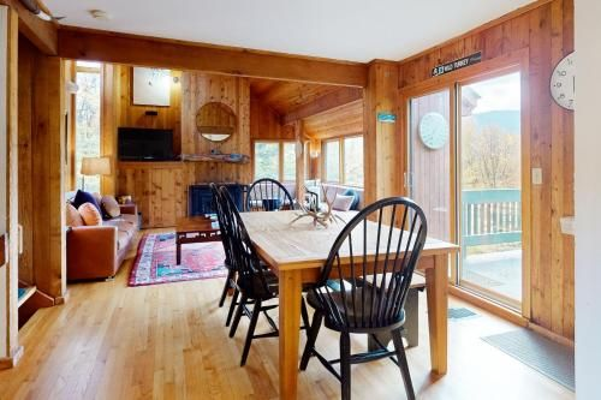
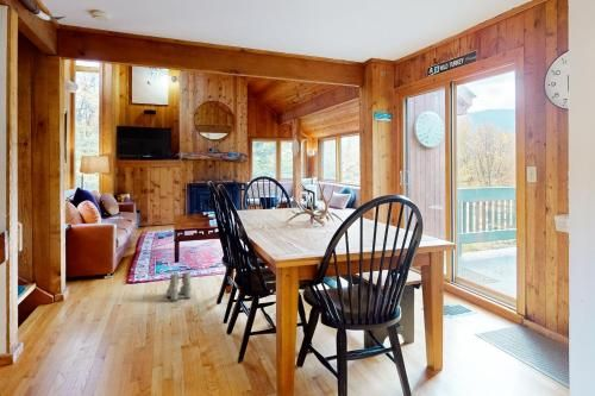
+ boots (177, 283)
